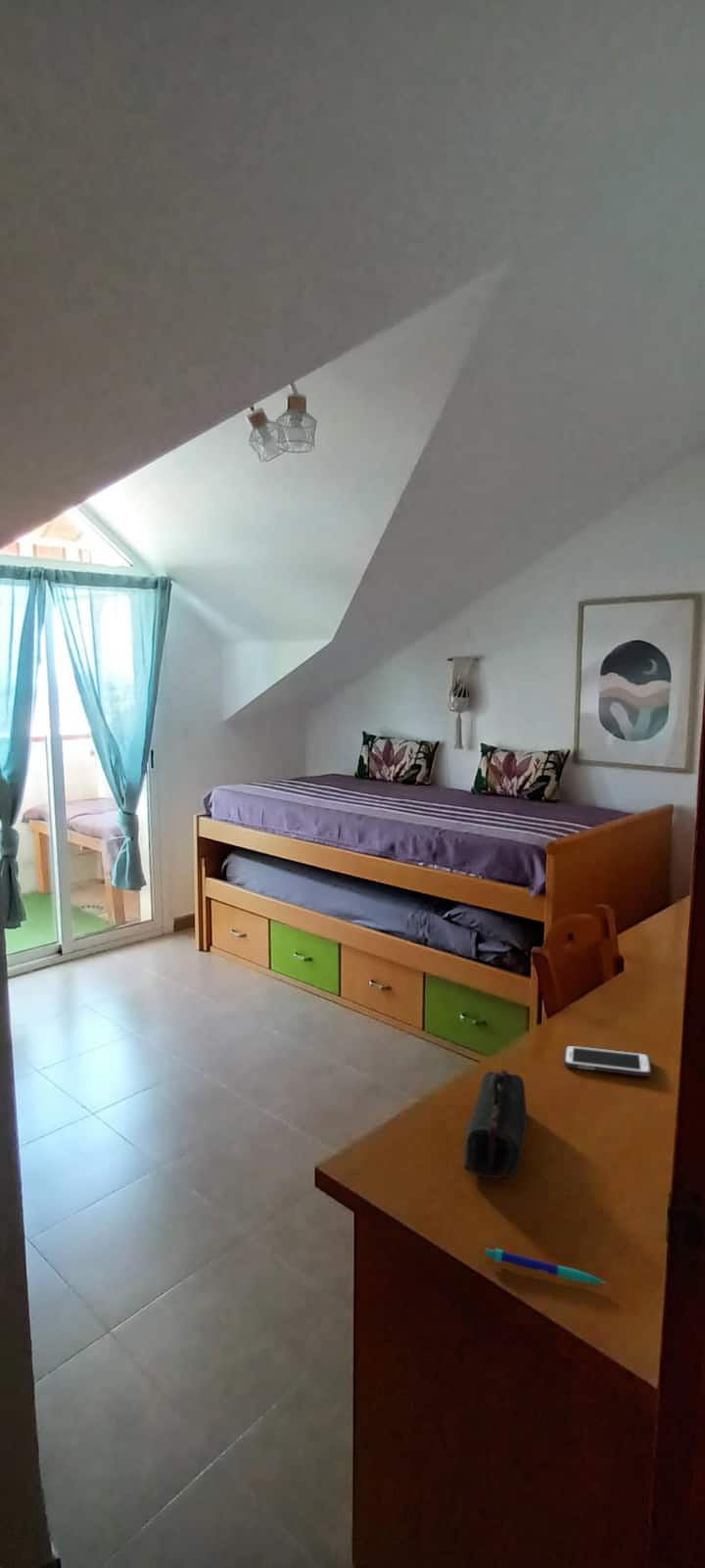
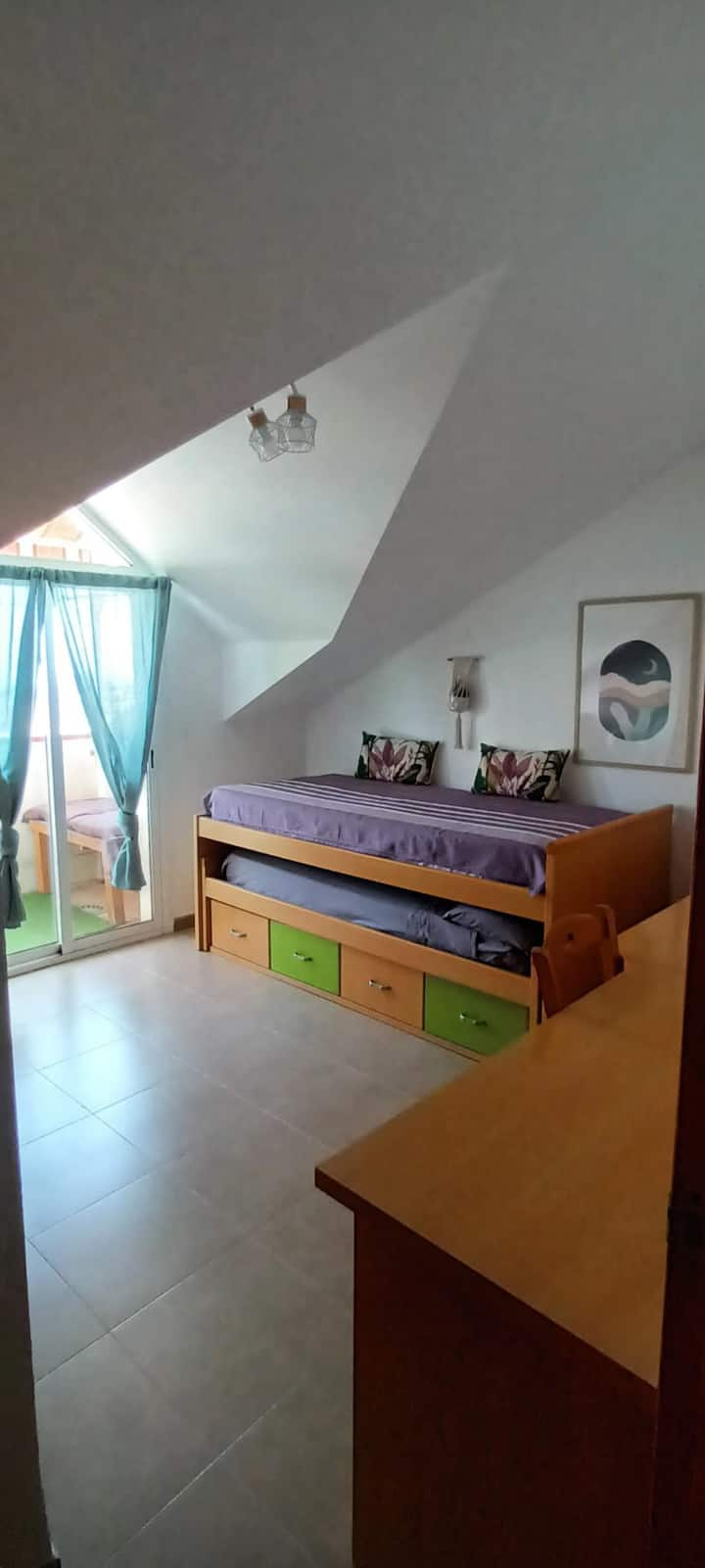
- pen (543, 1266)
- cell phone (606, 1061)
- pencil case (496, 1108)
